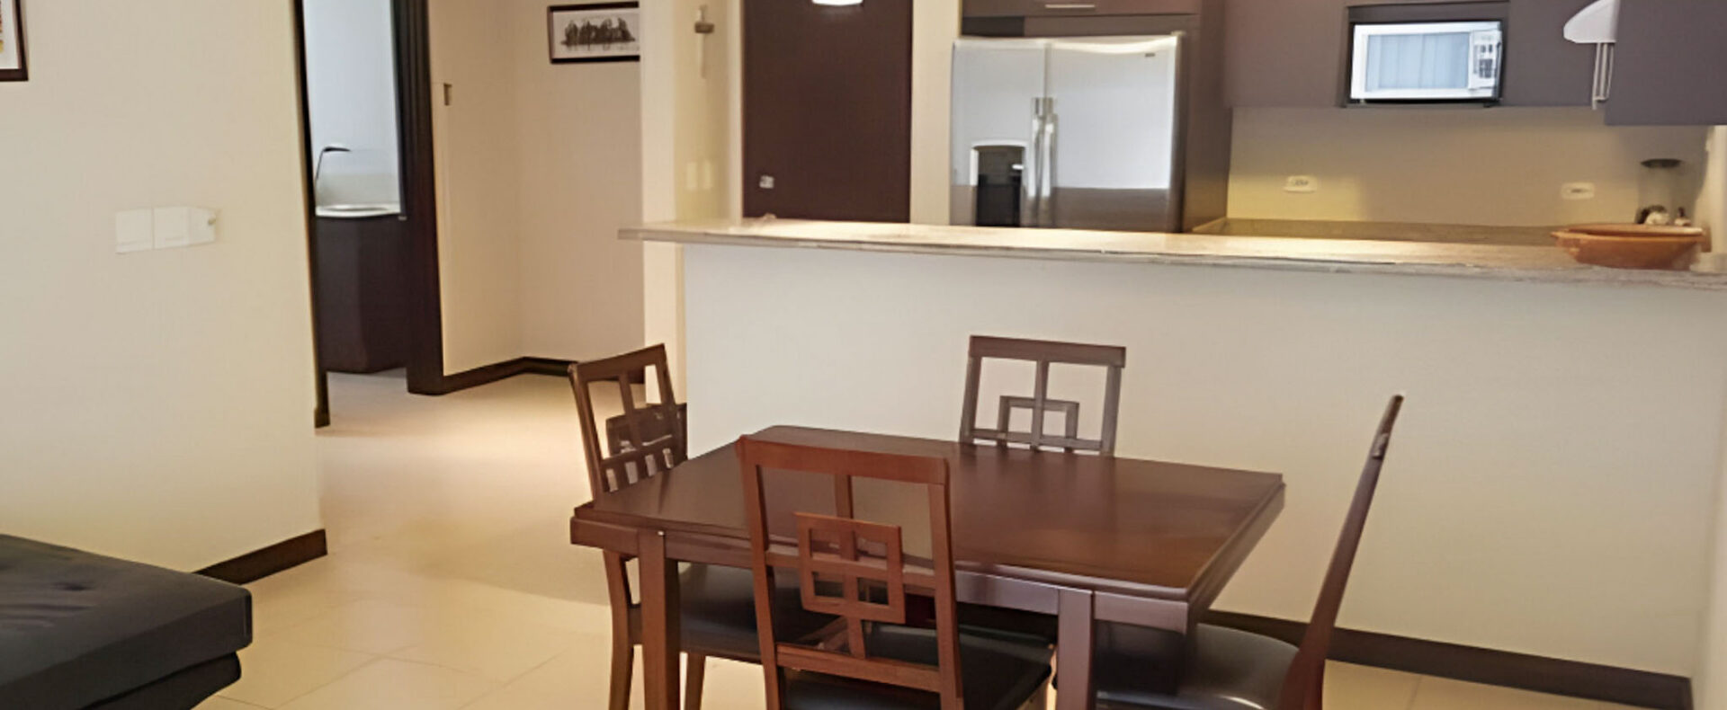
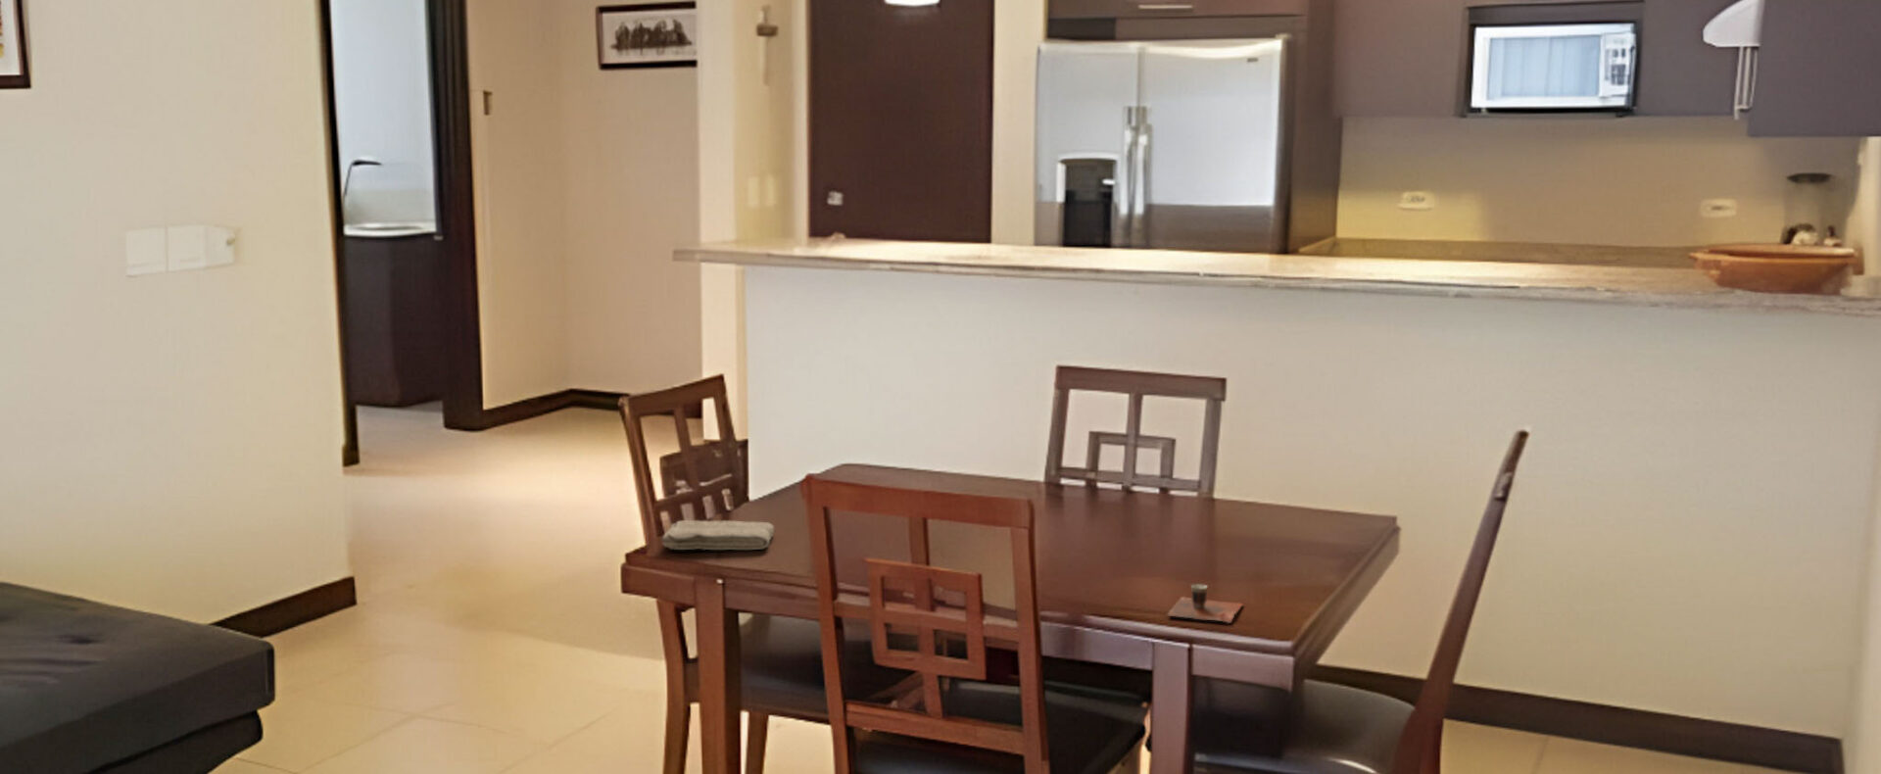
+ washcloth (719, 534)
+ cup (1204, 599)
